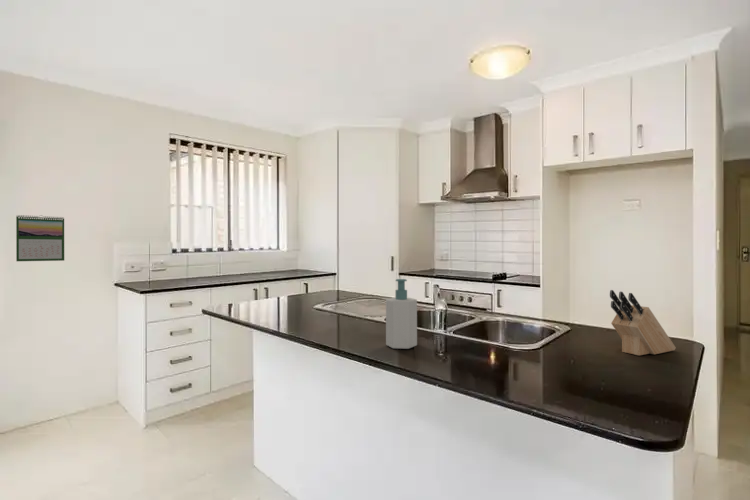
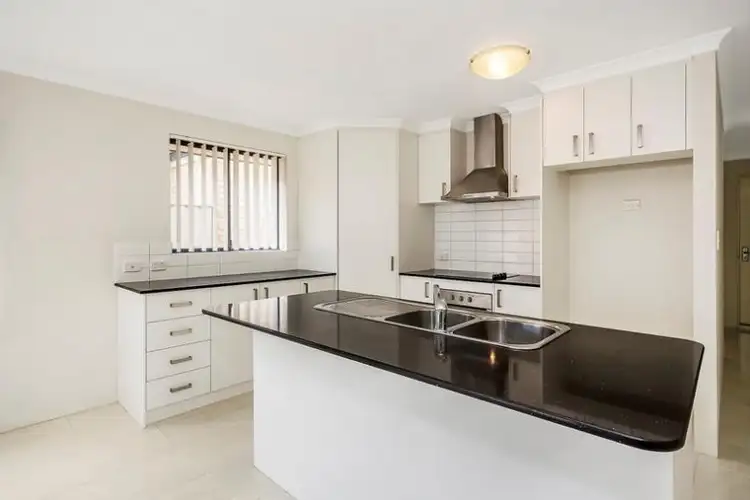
- knife block (640, 320)
- soap bottle (401, 312)
- calendar (41, 238)
